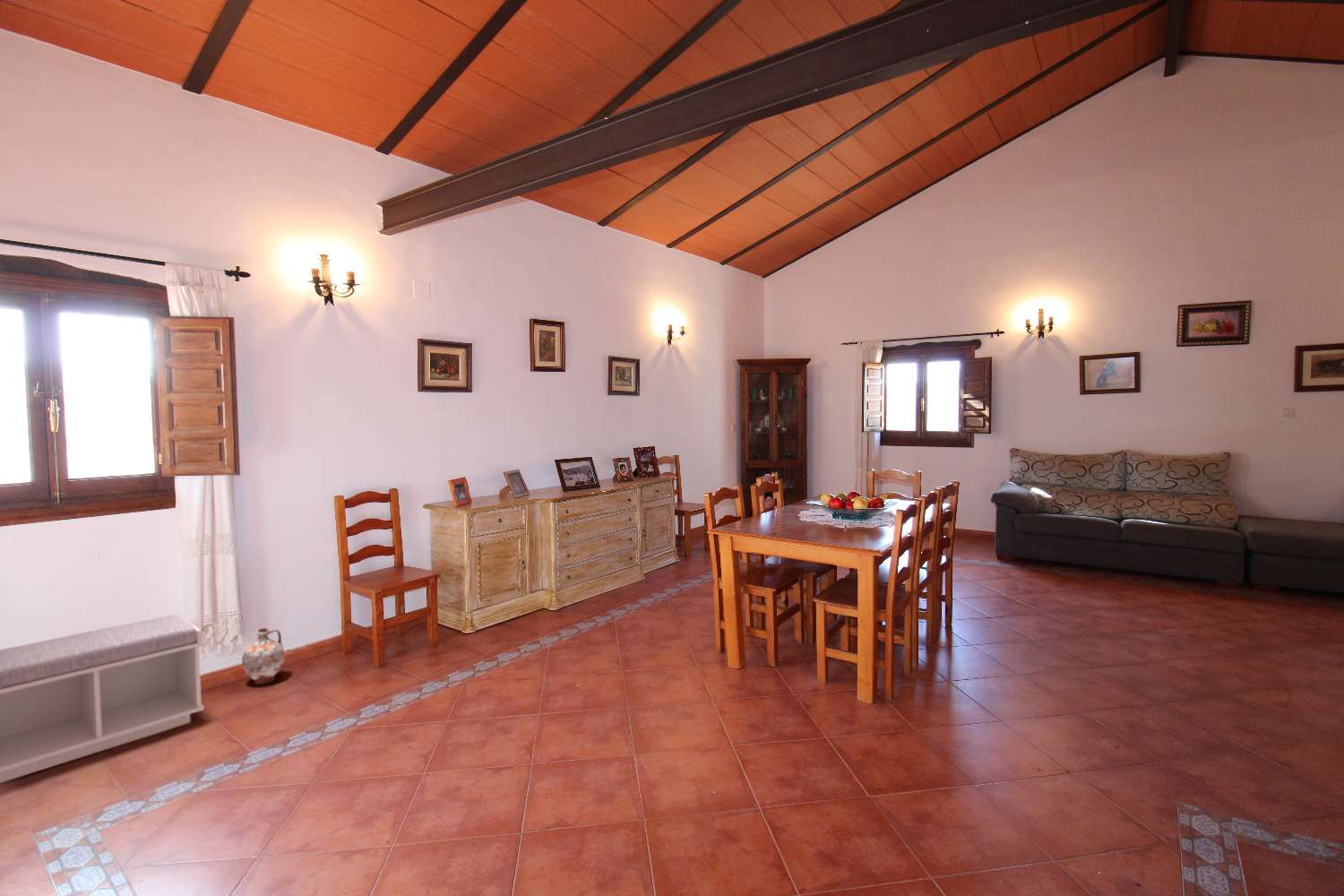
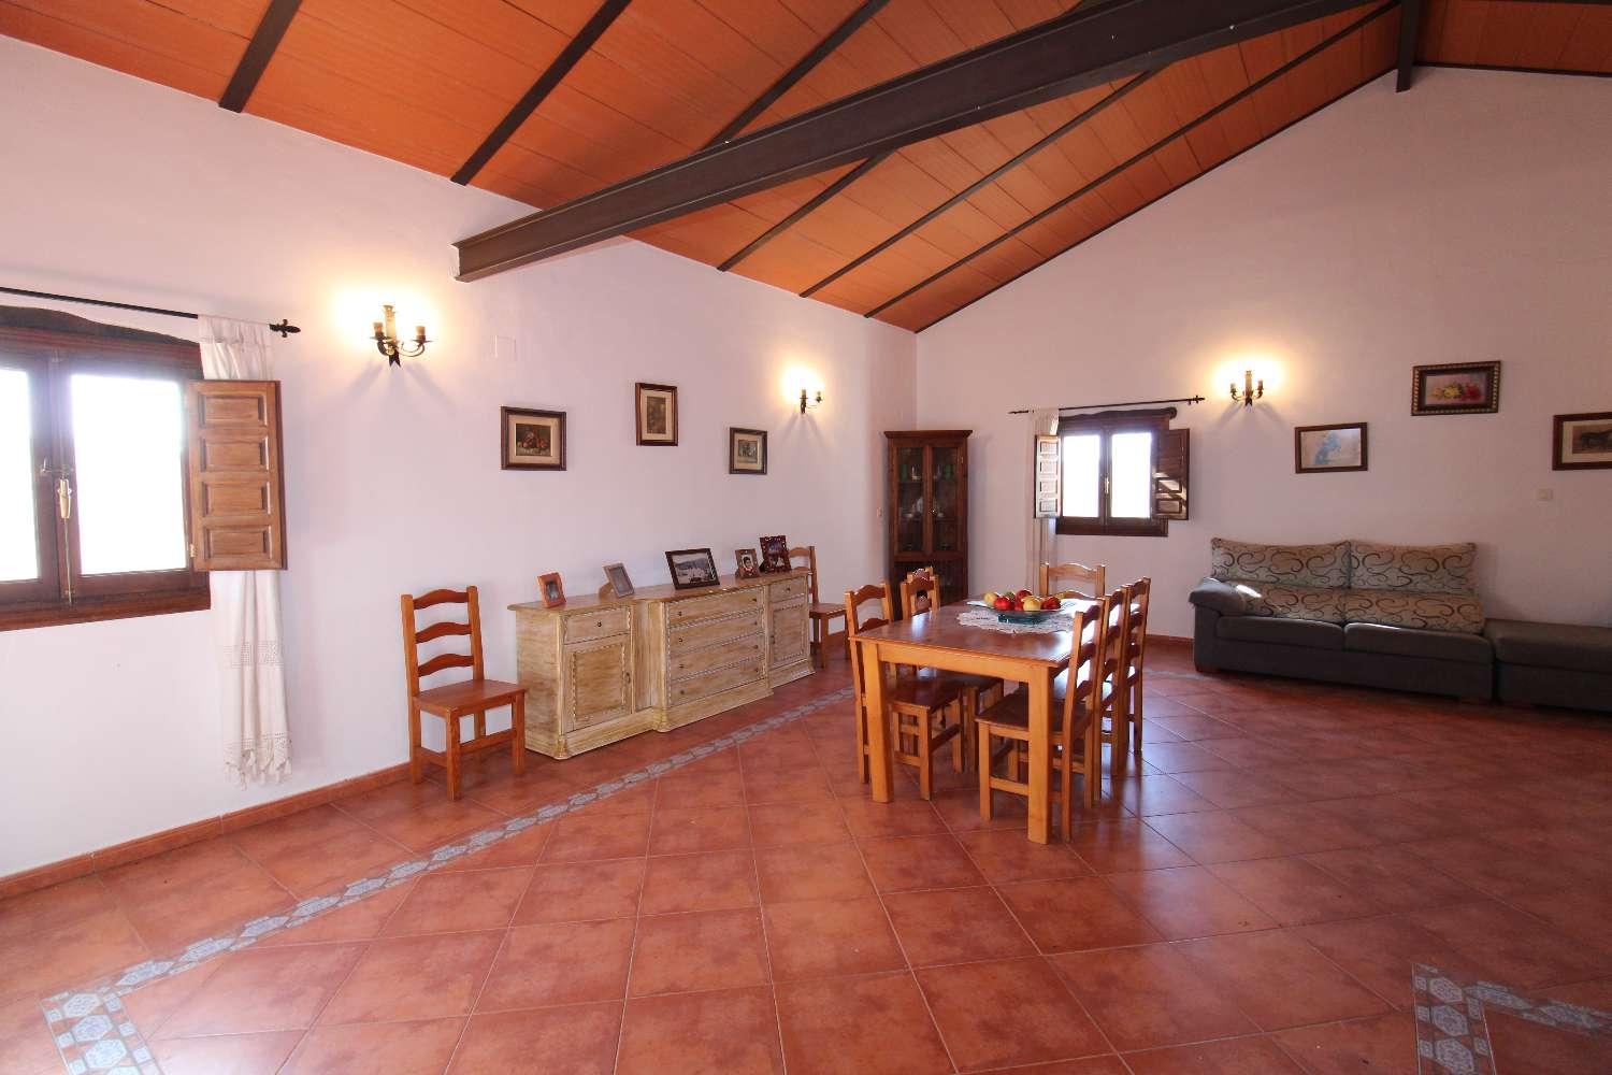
- ceramic jug (263, 655)
- bench (89, 690)
